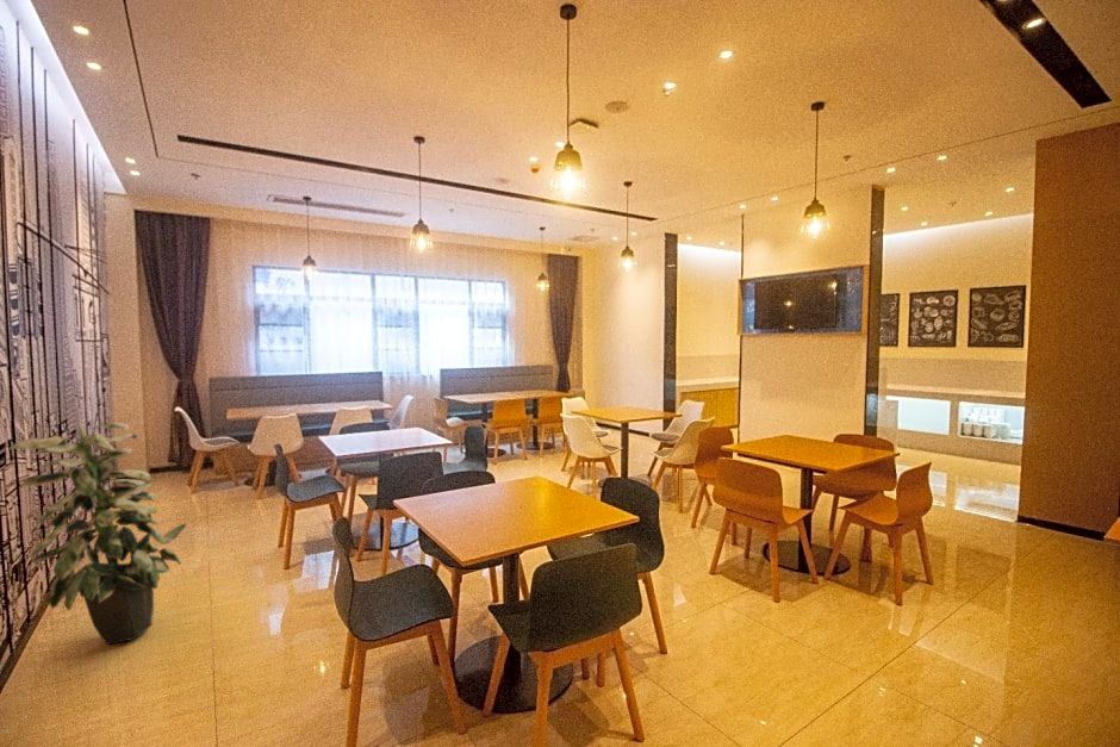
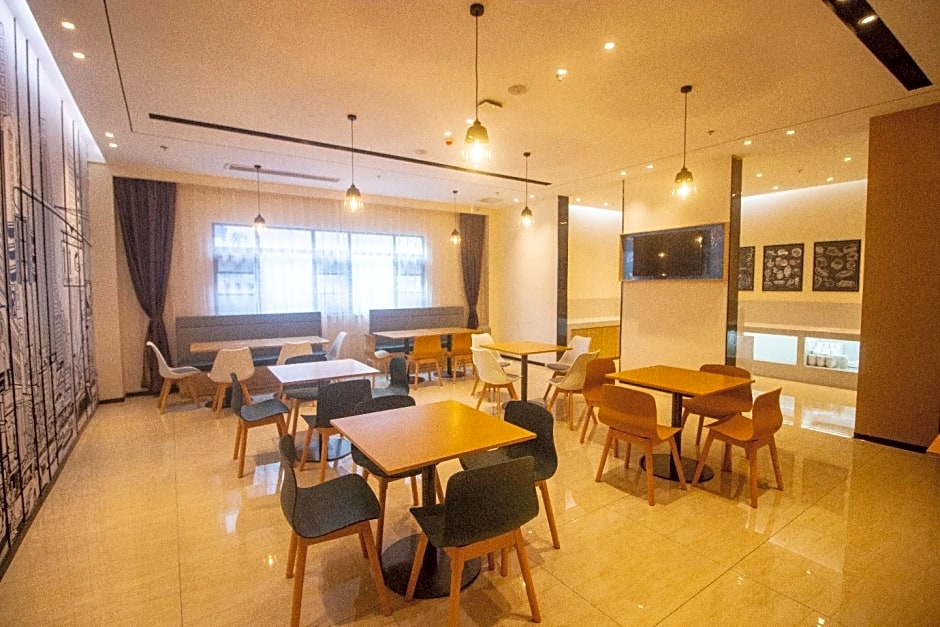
- indoor plant (106, 533)
